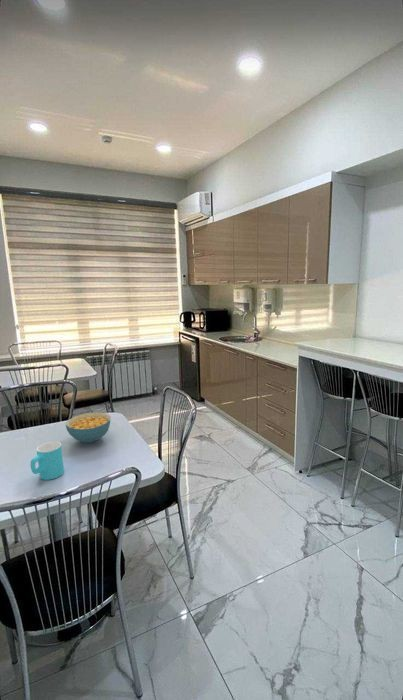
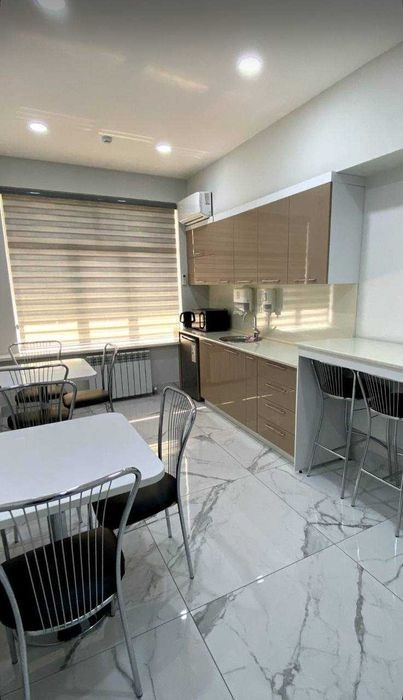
- cup (45, 461)
- cereal bowl (89, 430)
